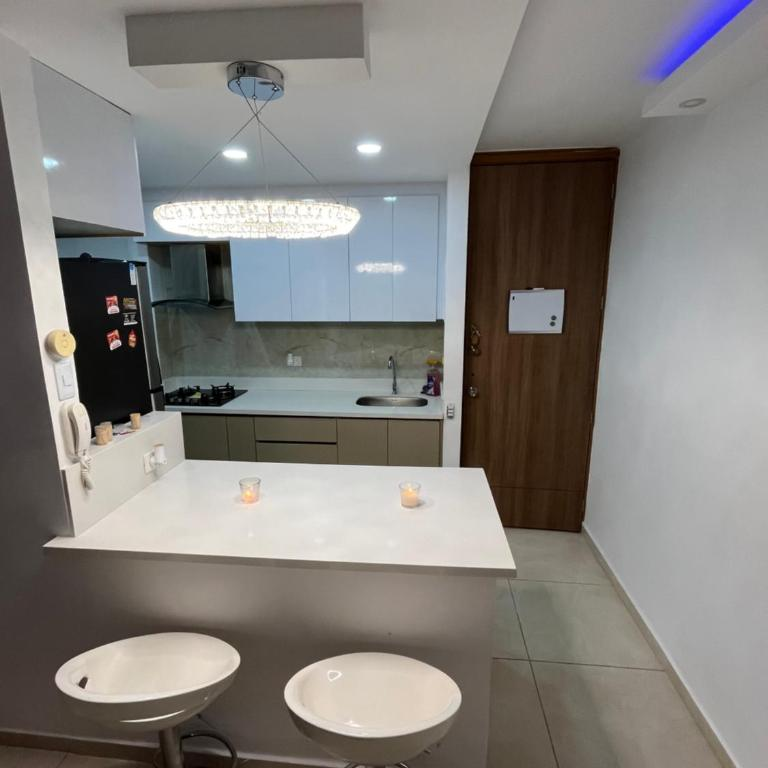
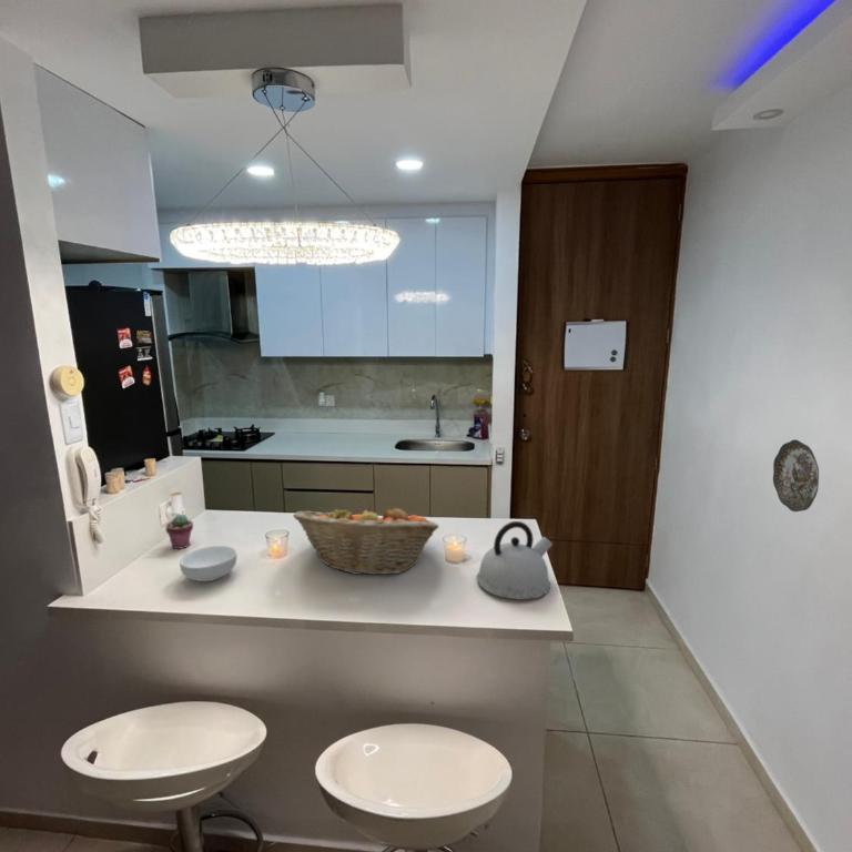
+ potted succulent (180, 530)
+ decorative plate (798, 475)
+ fruit basket (366, 530)
+ cereal bowl (209, 566)
+ kettle (517, 551)
